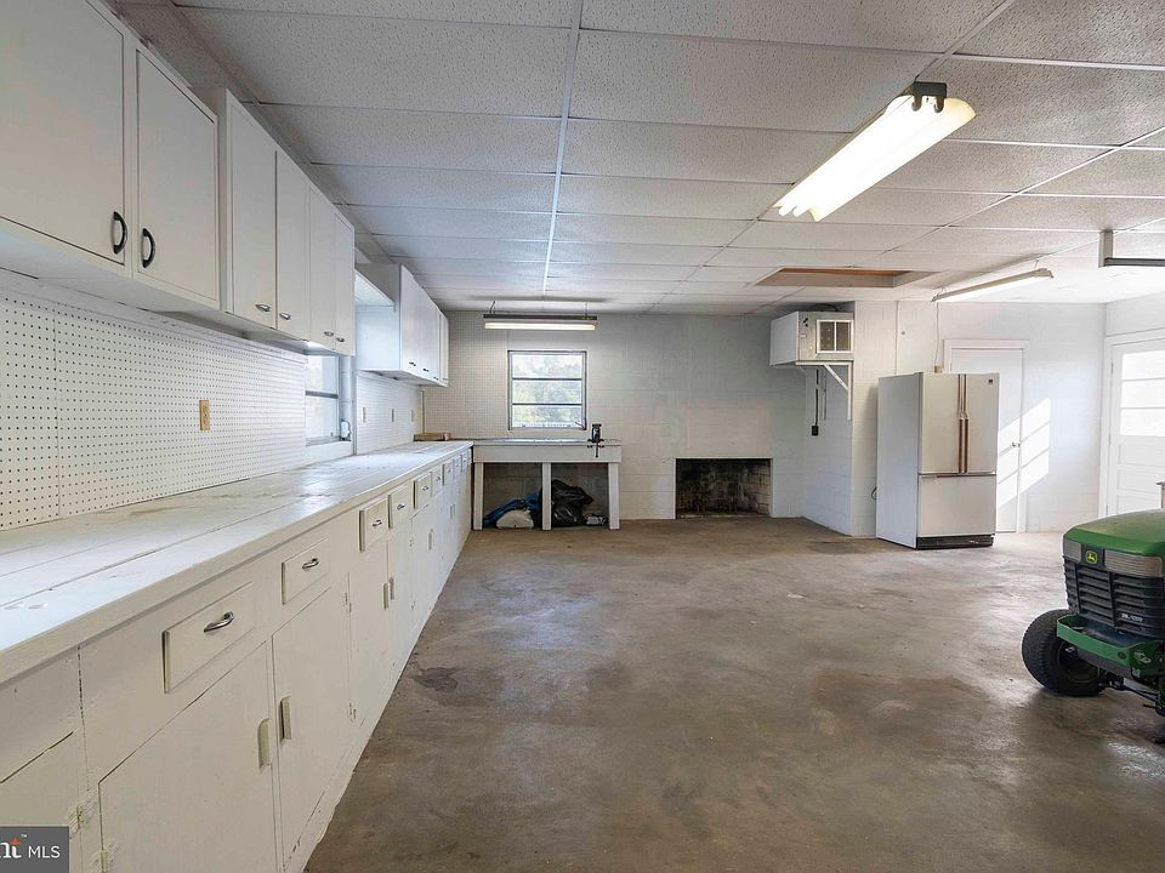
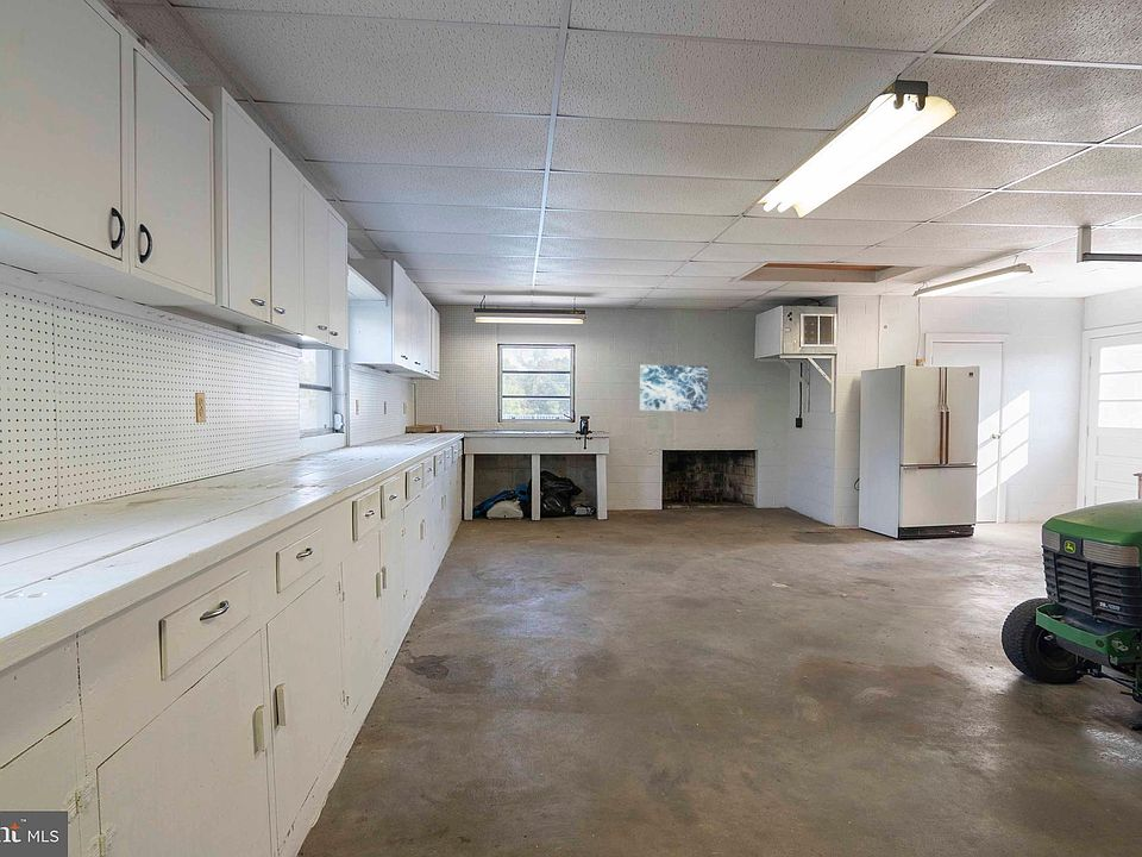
+ wall art (673, 388)
